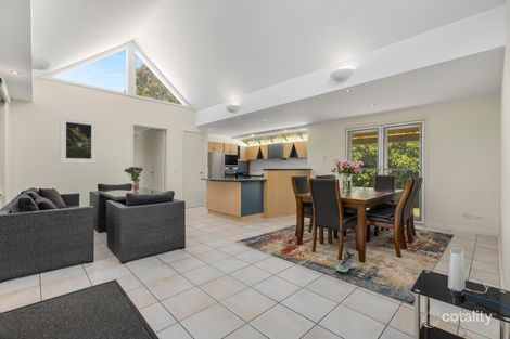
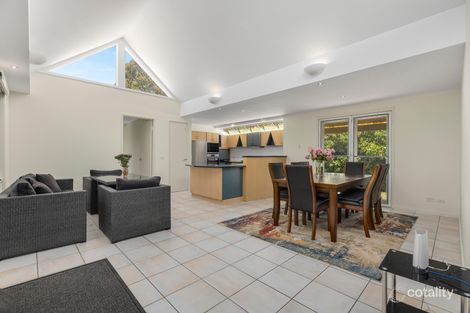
- sneaker (345, 259)
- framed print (78, 141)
